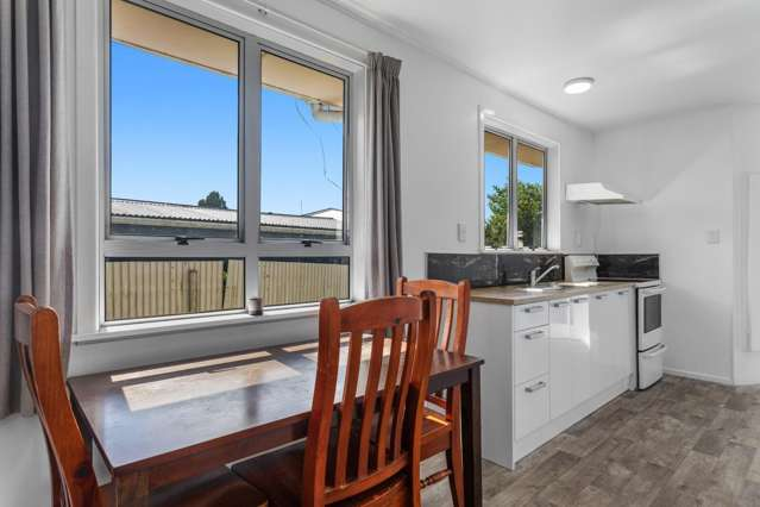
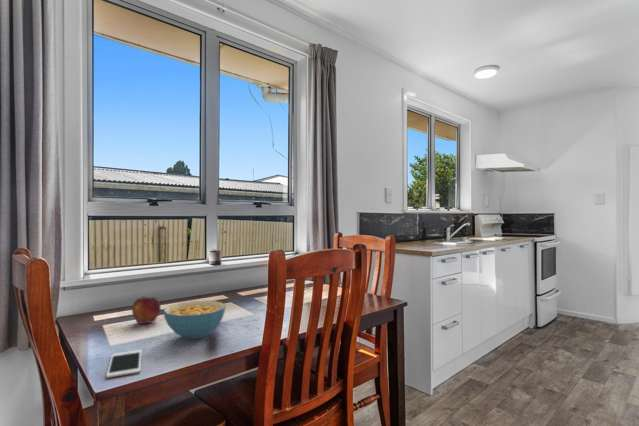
+ cereal bowl (195, 321)
+ cell phone (125, 362)
+ fruit (146, 309)
